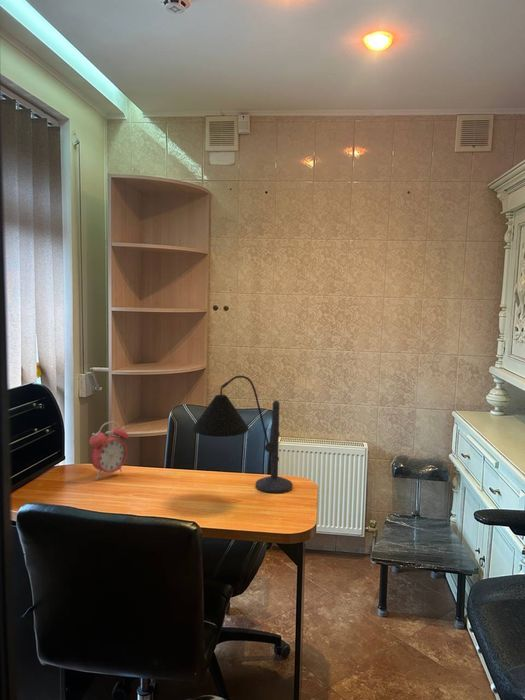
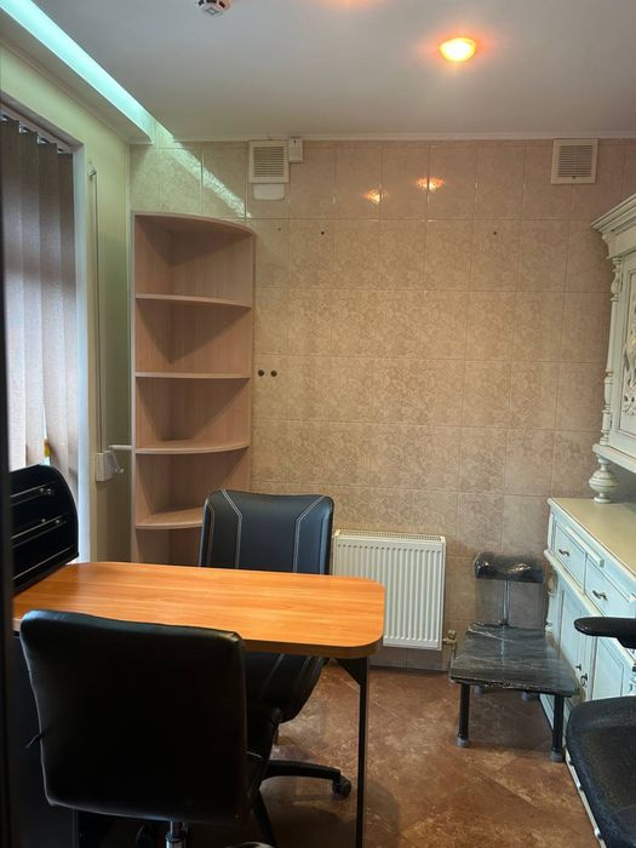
- desk lamp (245, 432)
- alarm clock (109, 449)
